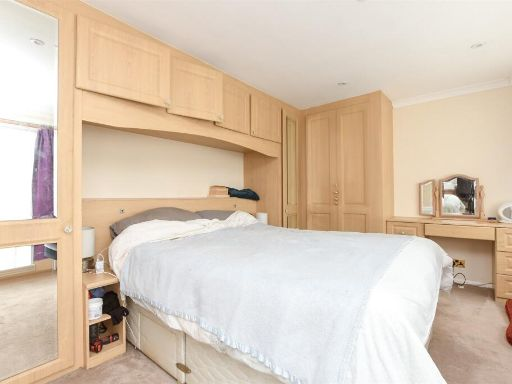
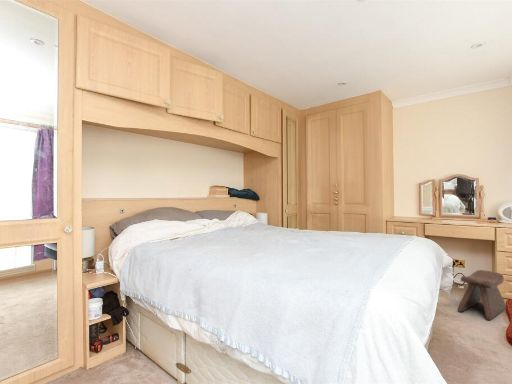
+ stool (482, 292)
